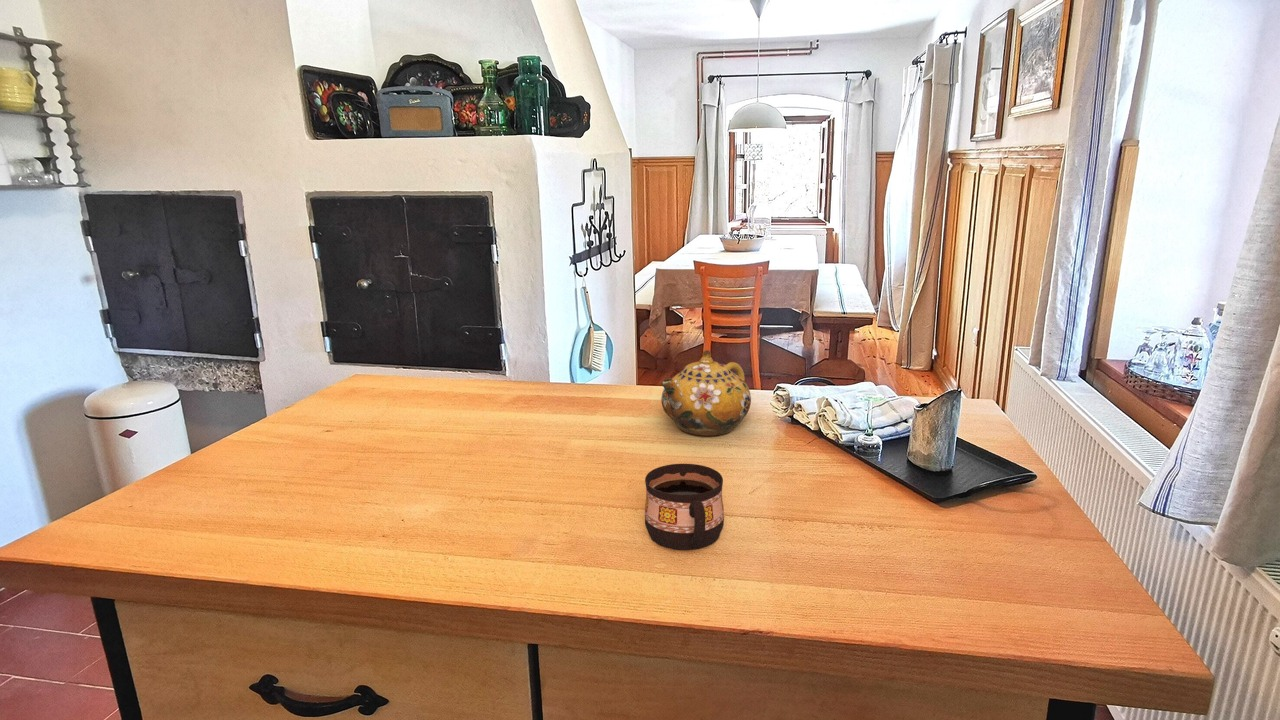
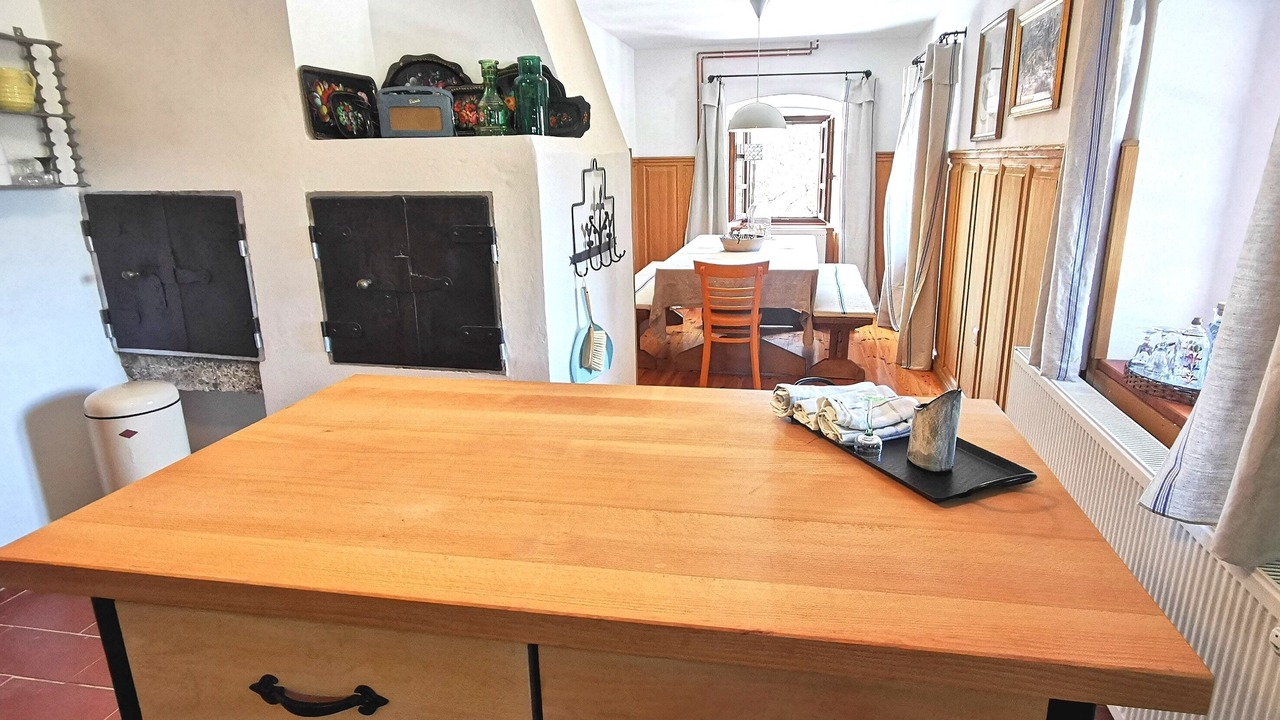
- cup (682, 509)
- teapot (705, 389)
